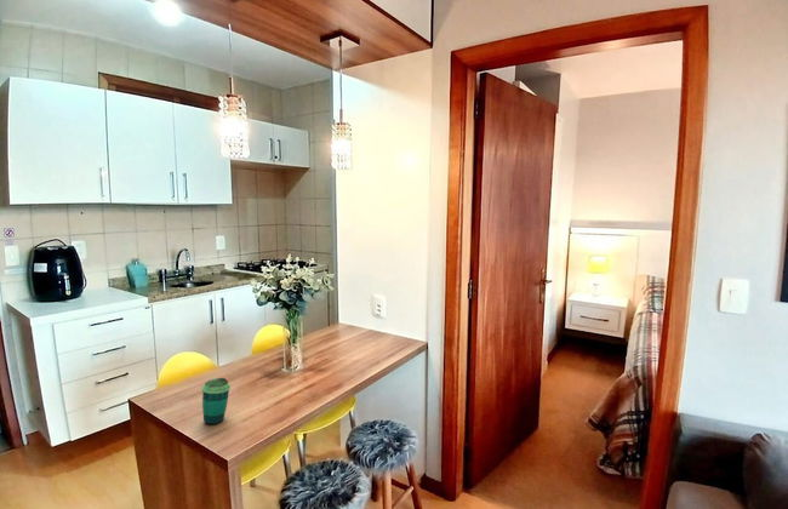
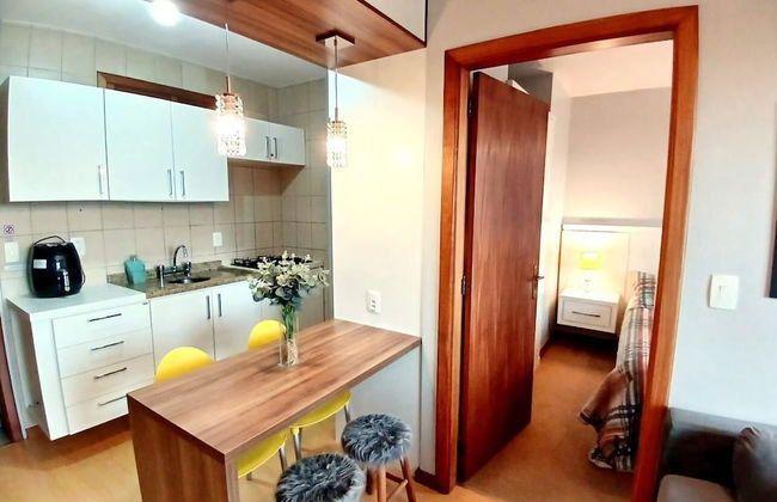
- cup (216, 400)
